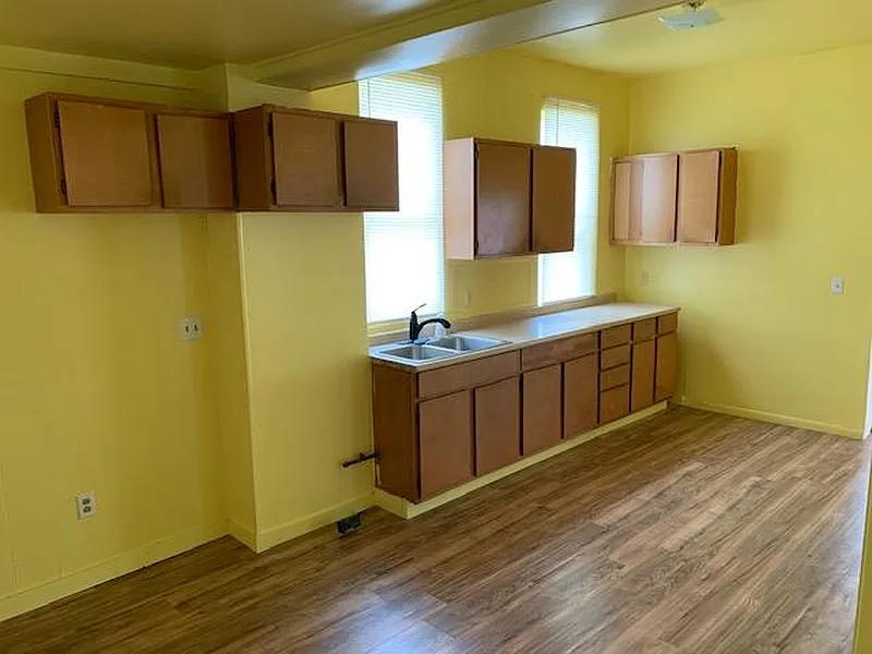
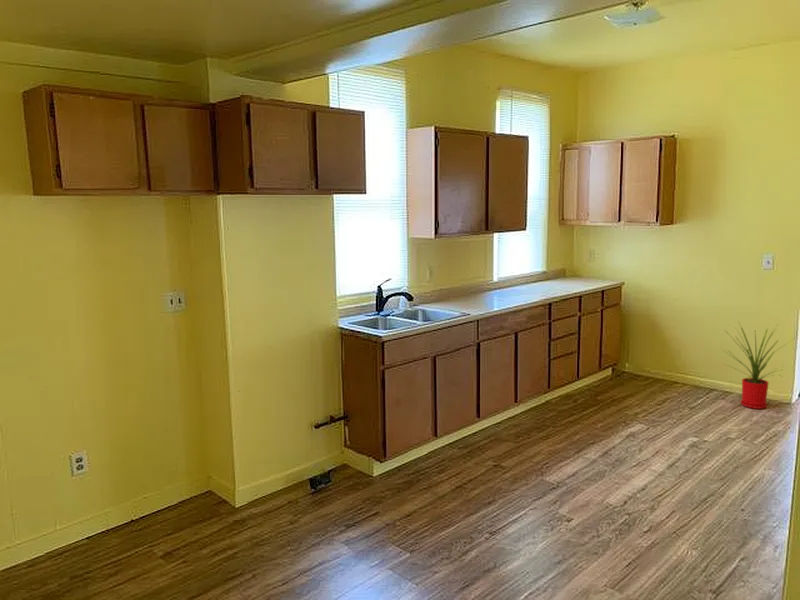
+ house plant (756, 365)
